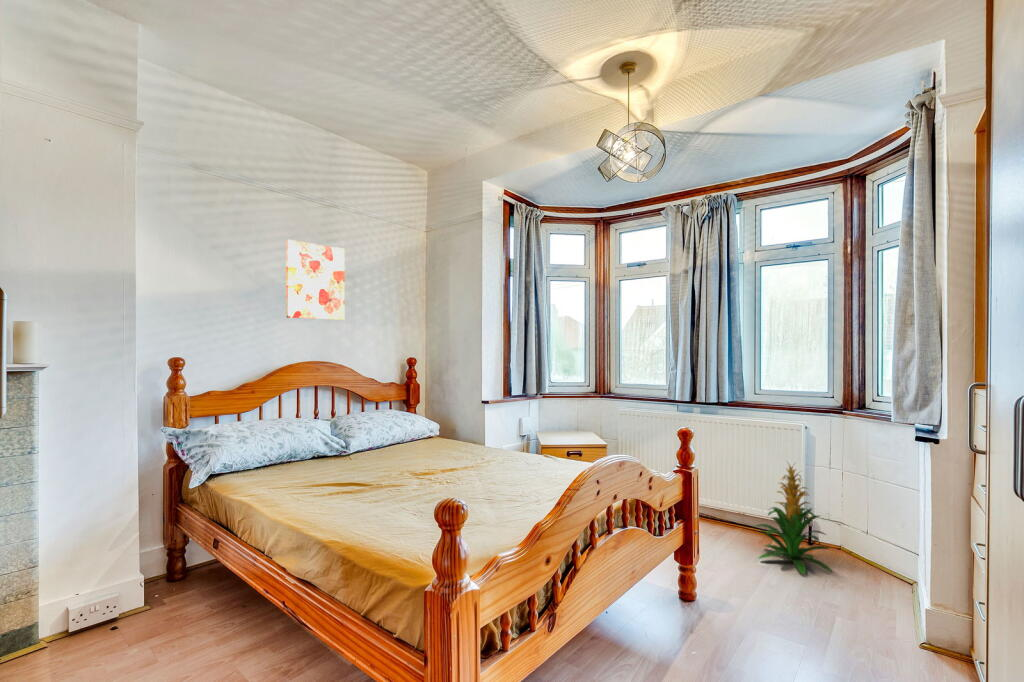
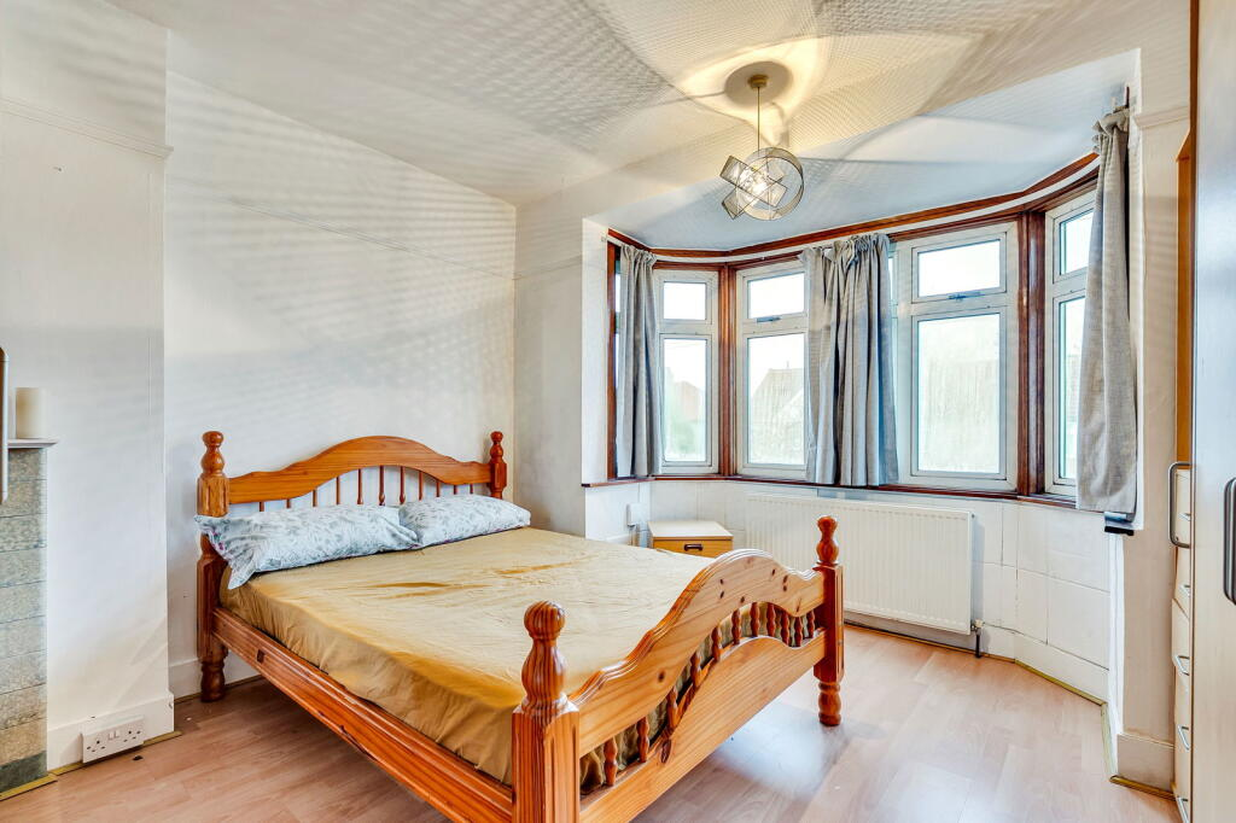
- wall art (316, 281)
- indoor plant (793, 511)
